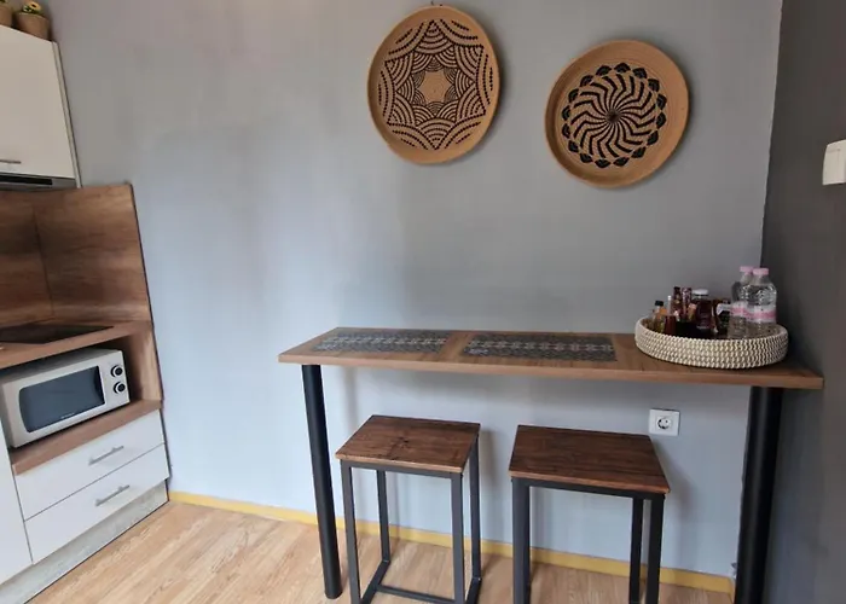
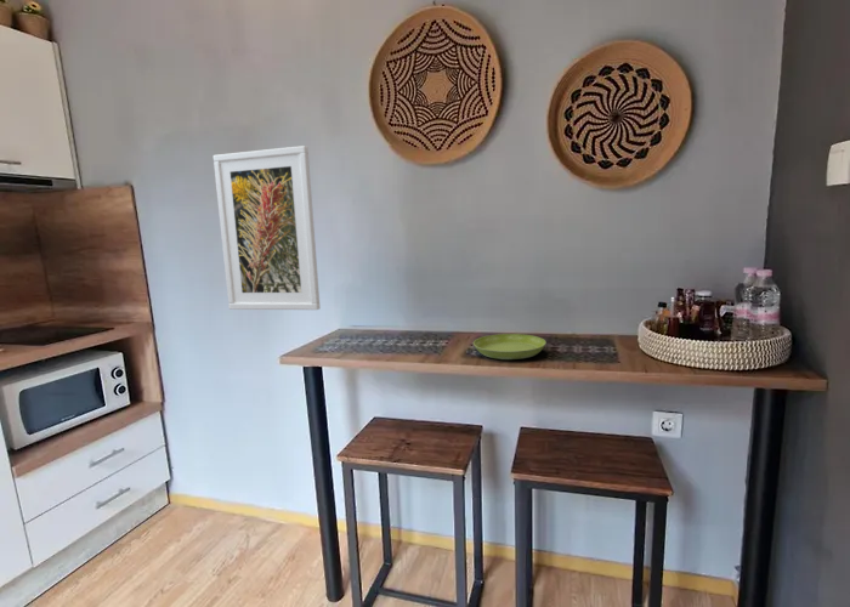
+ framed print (266, 232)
+ saucer (509, 346)
